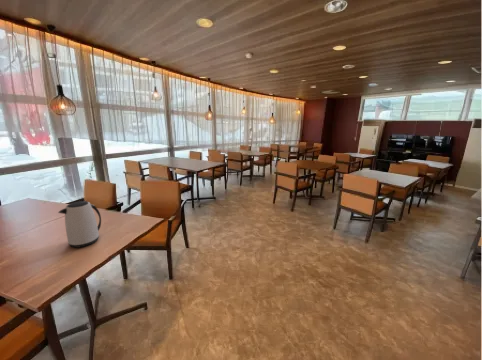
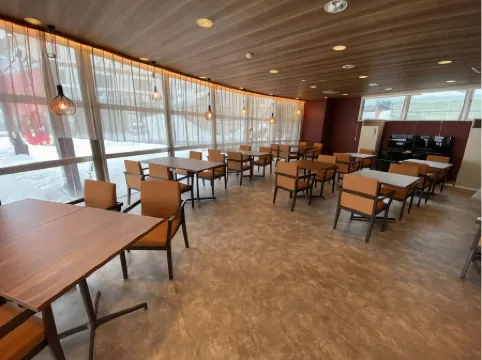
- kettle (82, 222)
